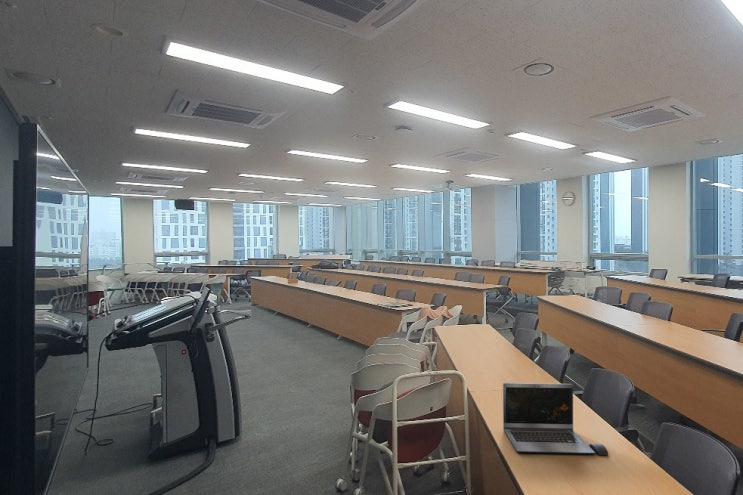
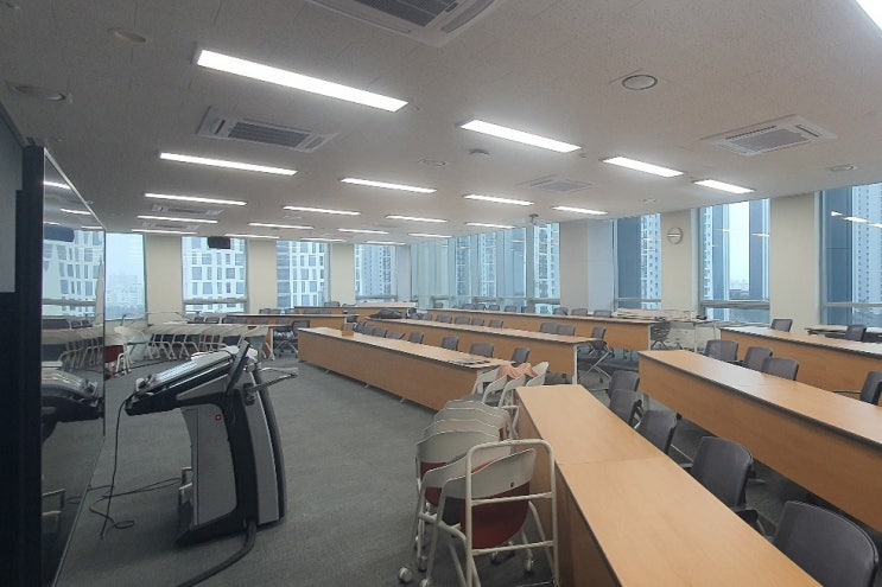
- laptop (553, 416)
